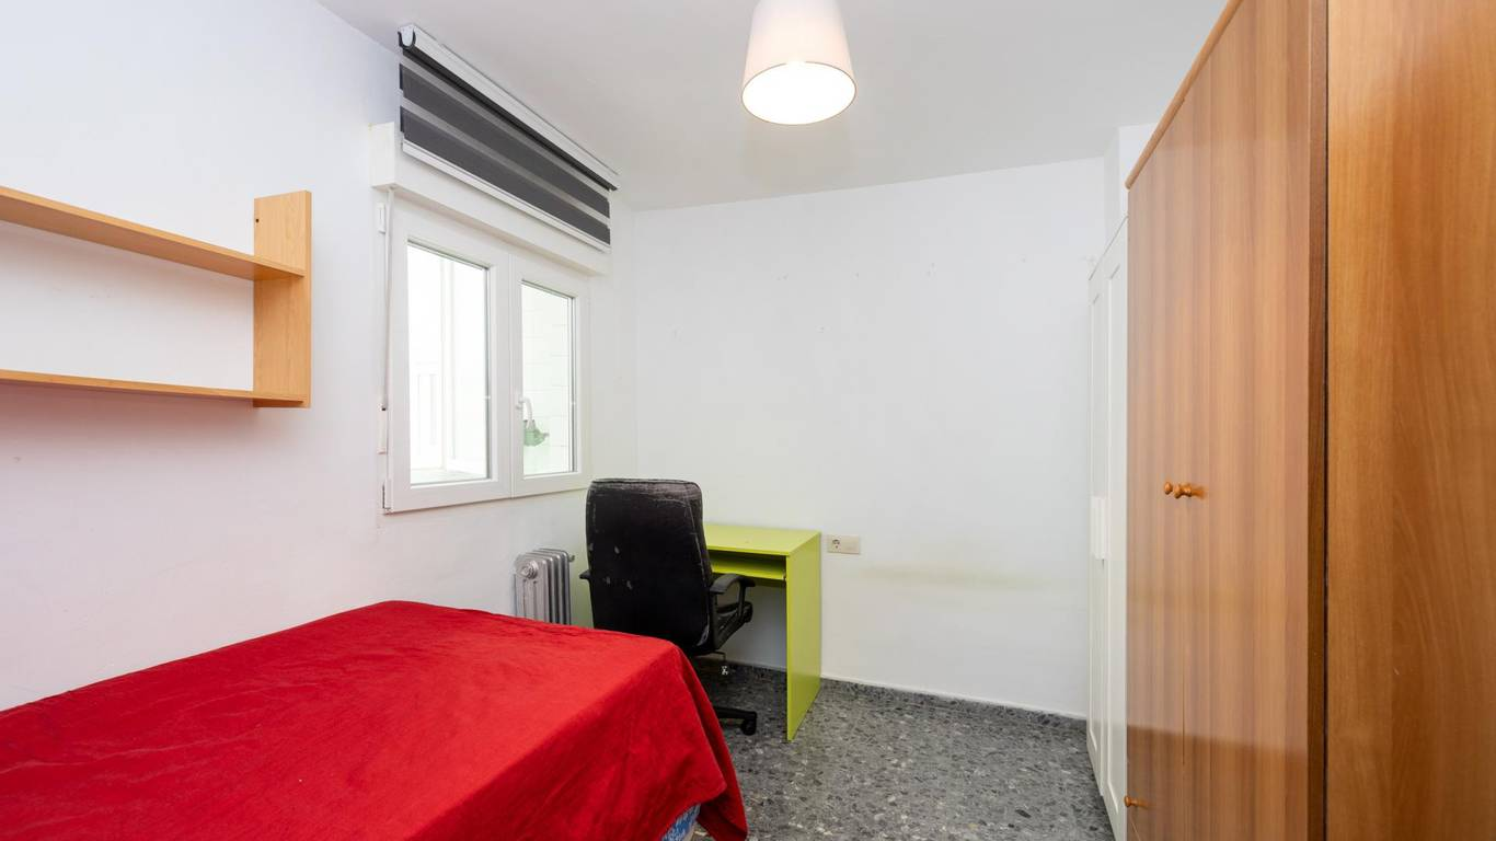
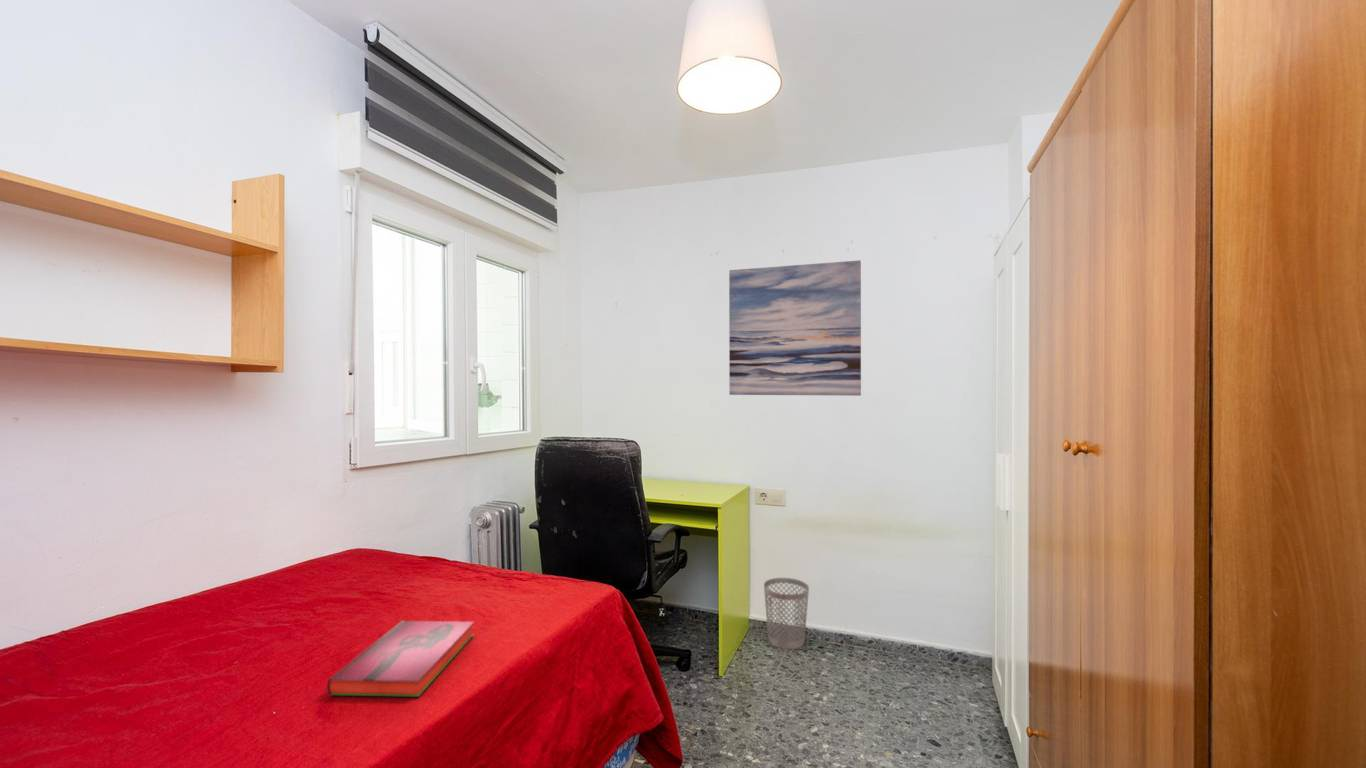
+ wastebasket (786, 613)
+ hardback book (408, 654)
+ wall art (792, 330)
